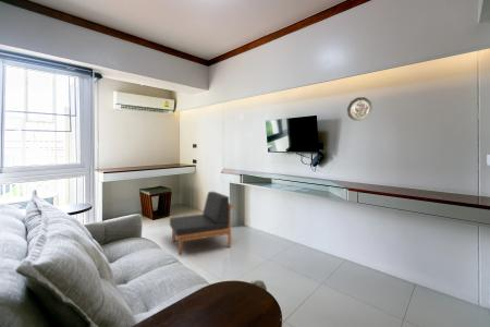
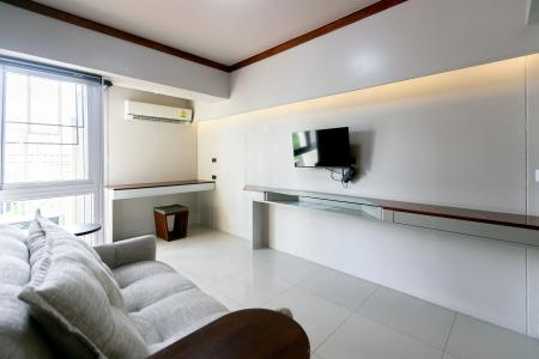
- armless chair (199, 219)
- decorative plate (359, 109)
